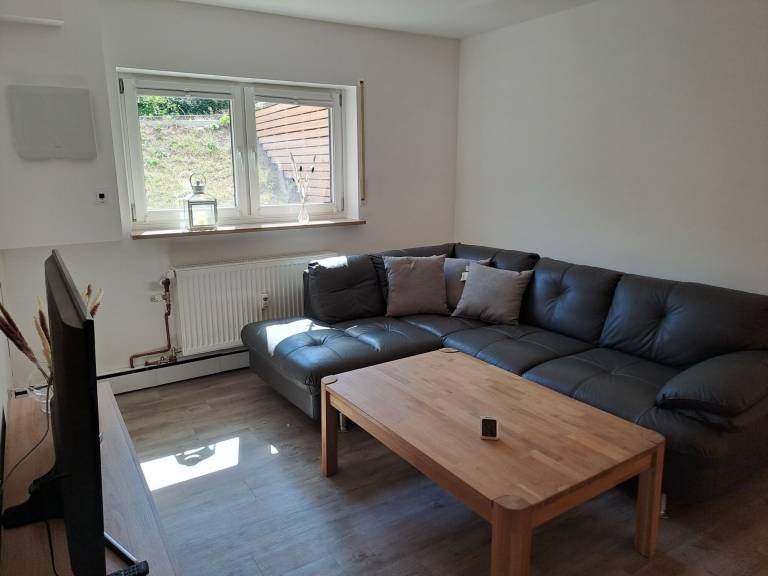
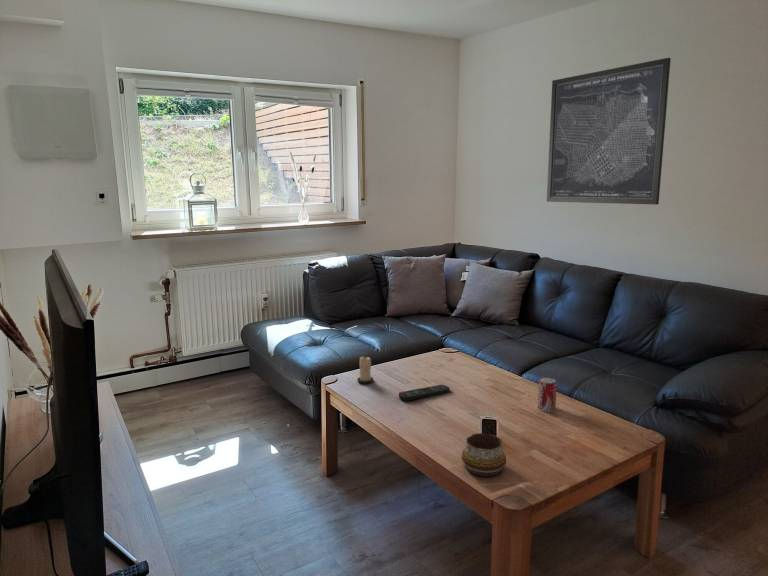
+ wall art (601, 138)
+ decorative bowl (483, 454)
+ remote control (424, 392)
+ candle (365, 368)
+ beverage can (547, 394)
